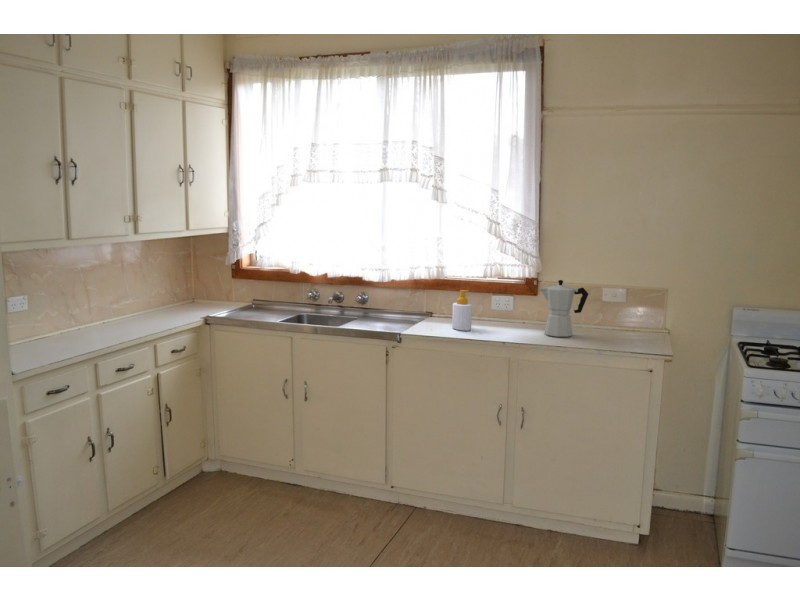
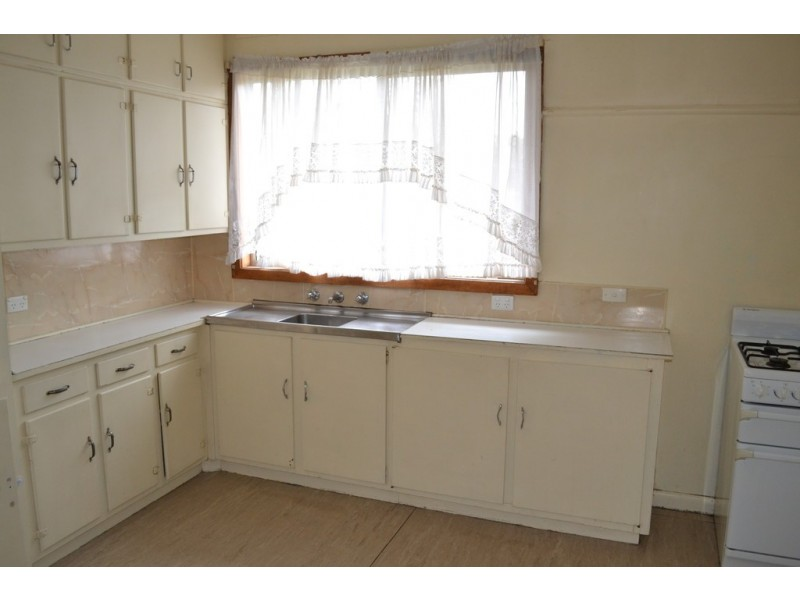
- moka pot (562, 307)
- soap bottle (462, 309)
